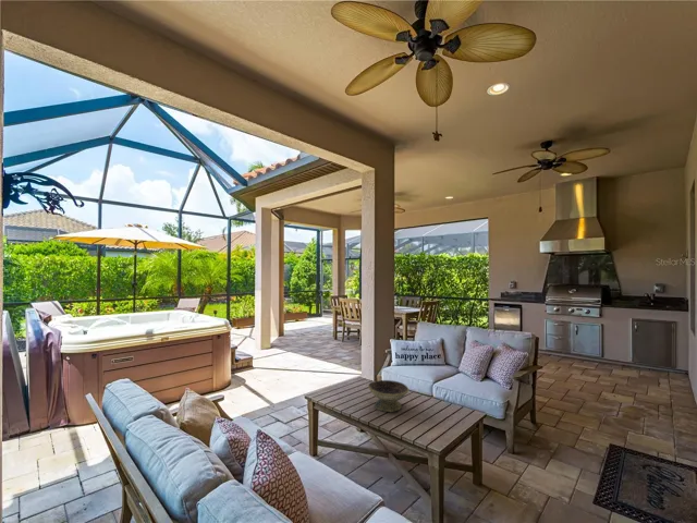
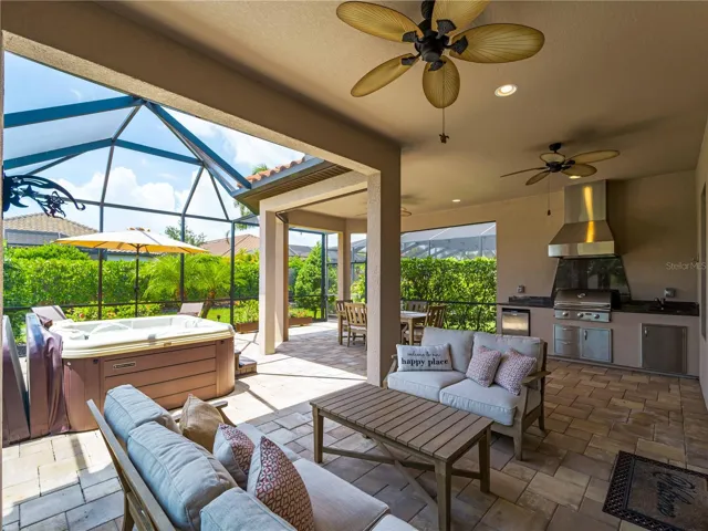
- decorative bowl (388, 394)
